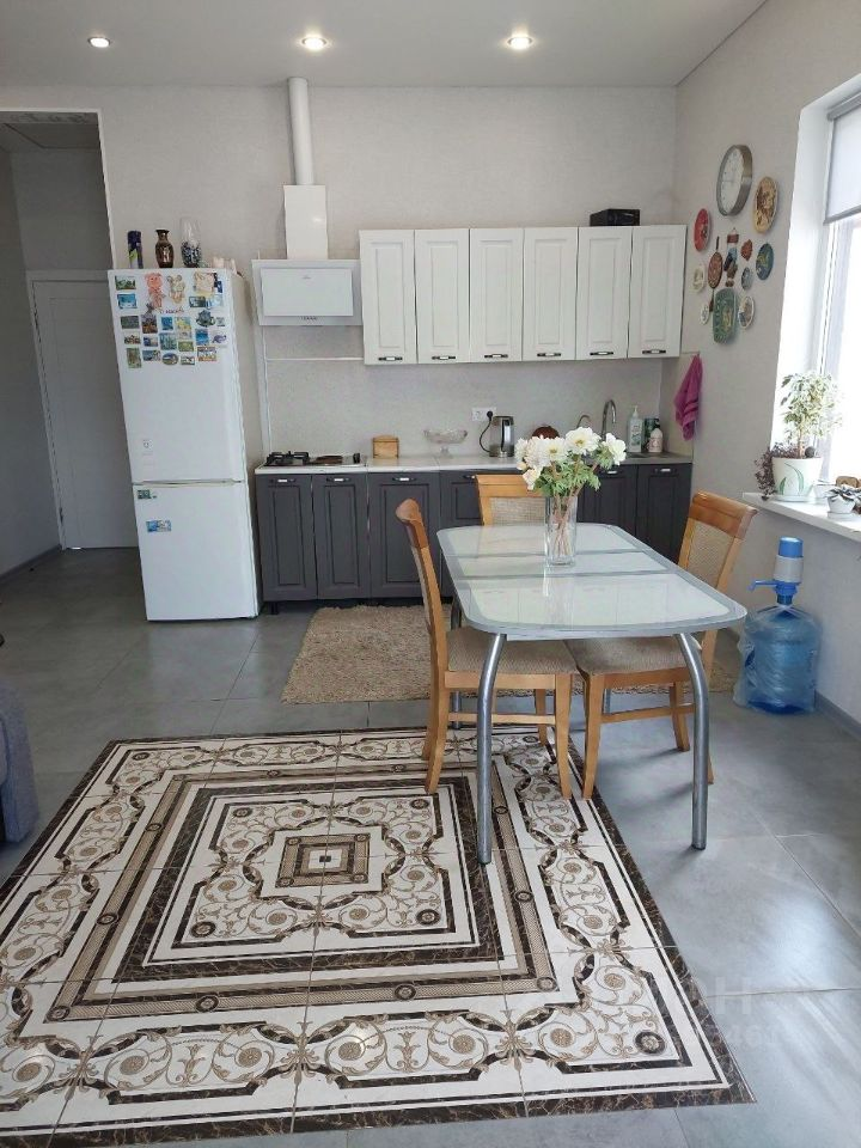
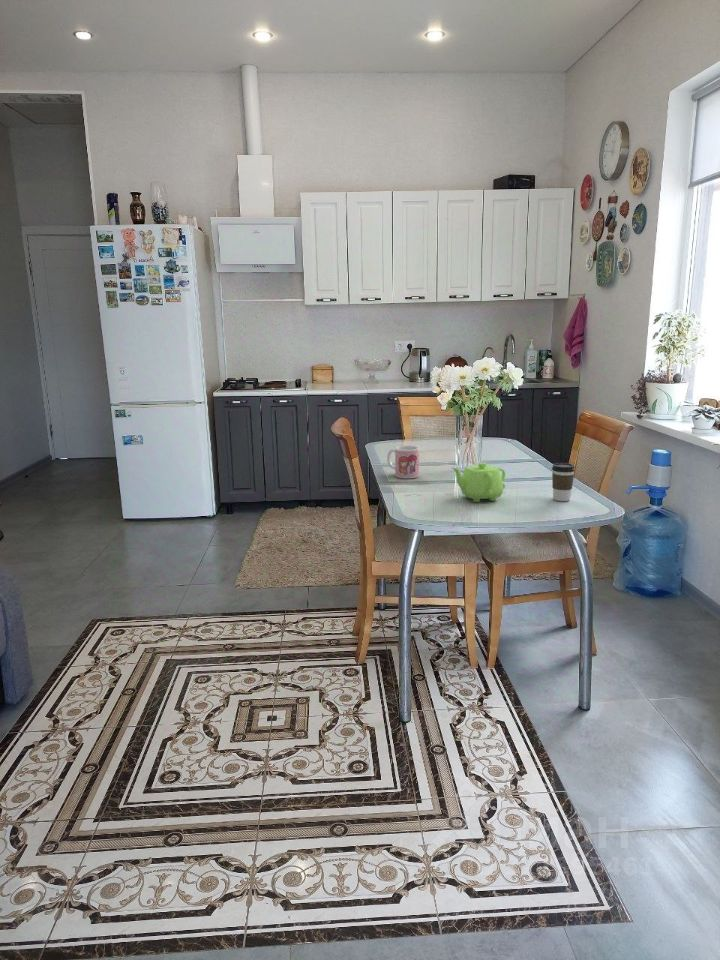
+ teapot (478, 481)
+ coffee cup (562, 482)
+ mug (403, 461)
